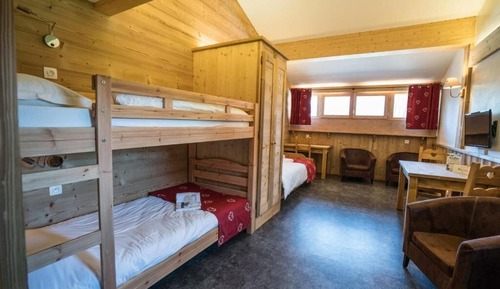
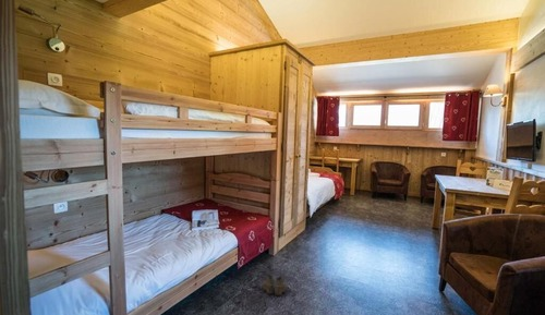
+ boots (276, 282)
